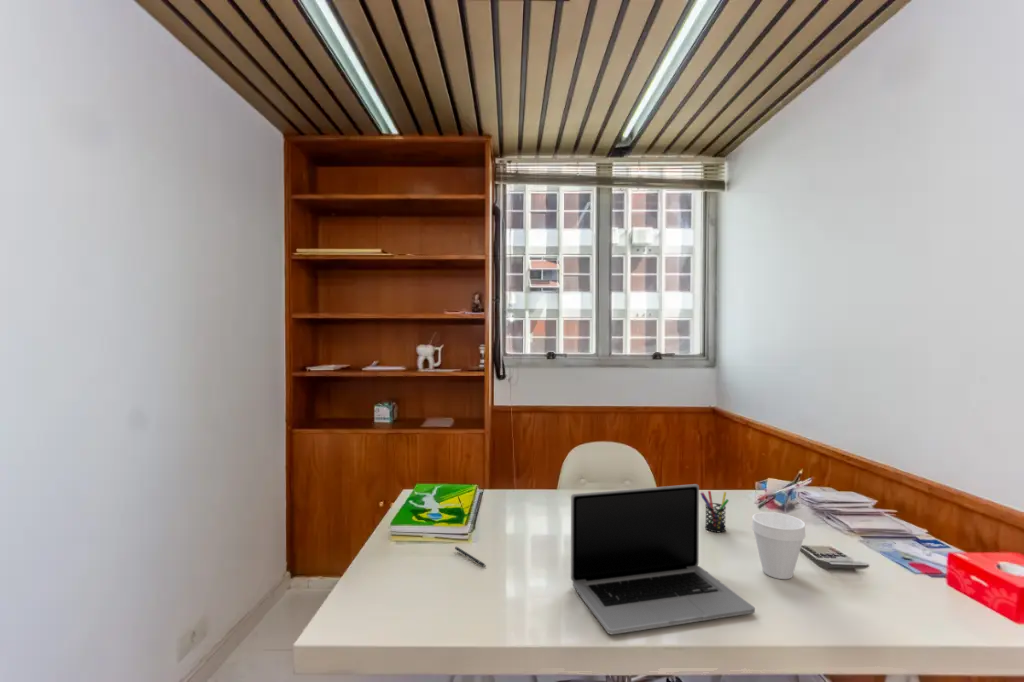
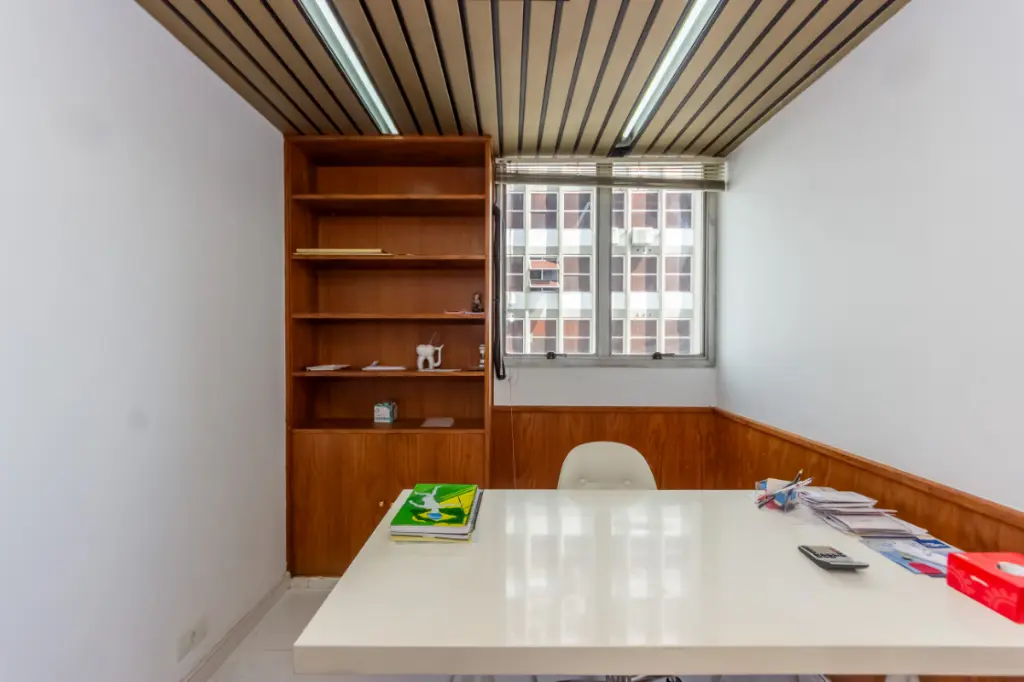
- laptop (658, 551)
- pen holder (716, 509)
- pen (470, 556)
- cup (777, 546)
